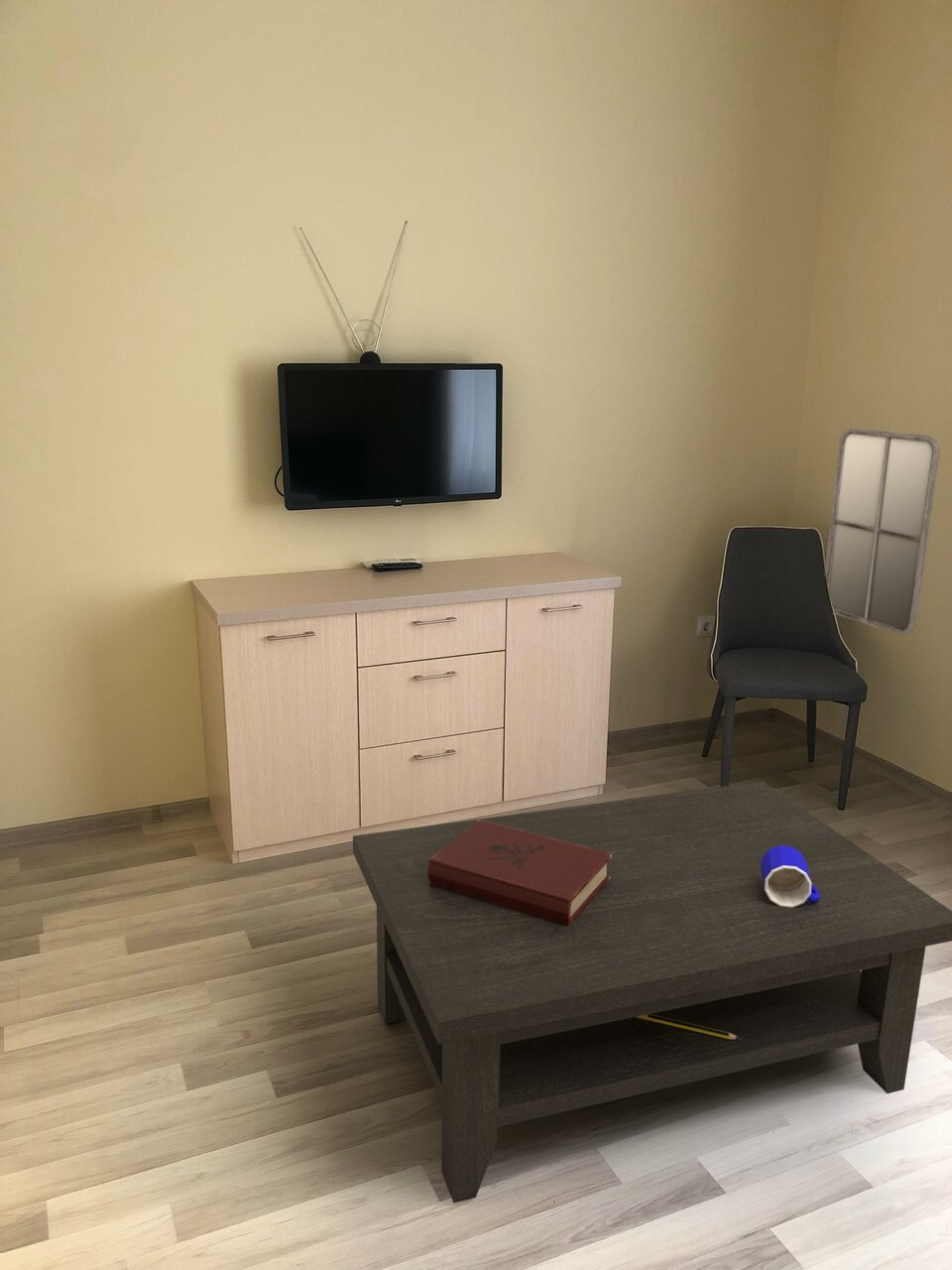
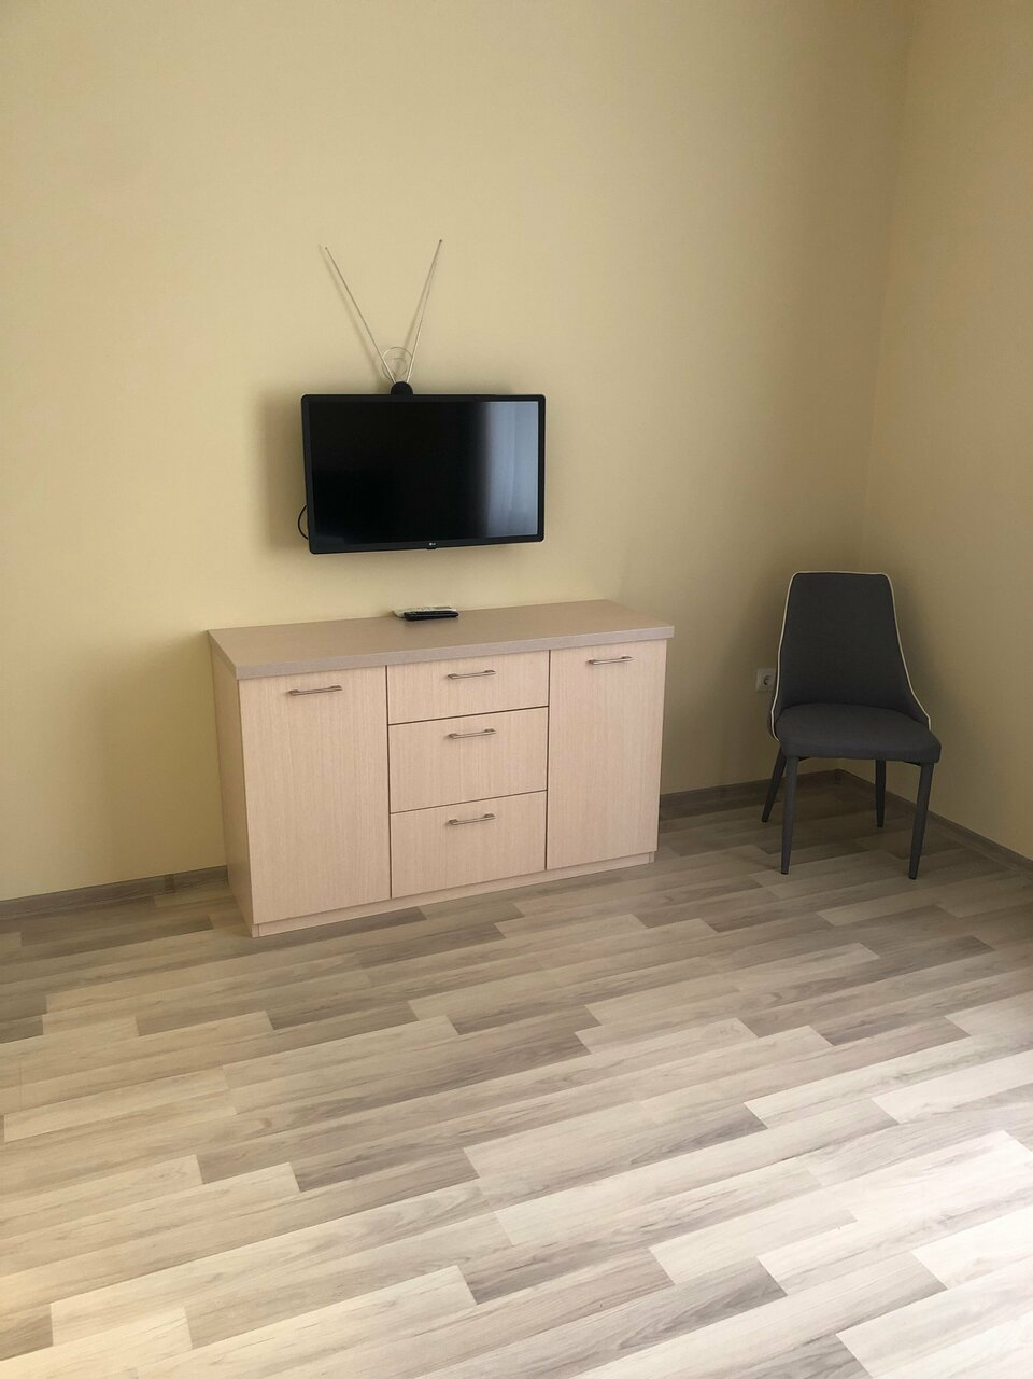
- coffee table (633, 944)
- home mirror (877, 530)
